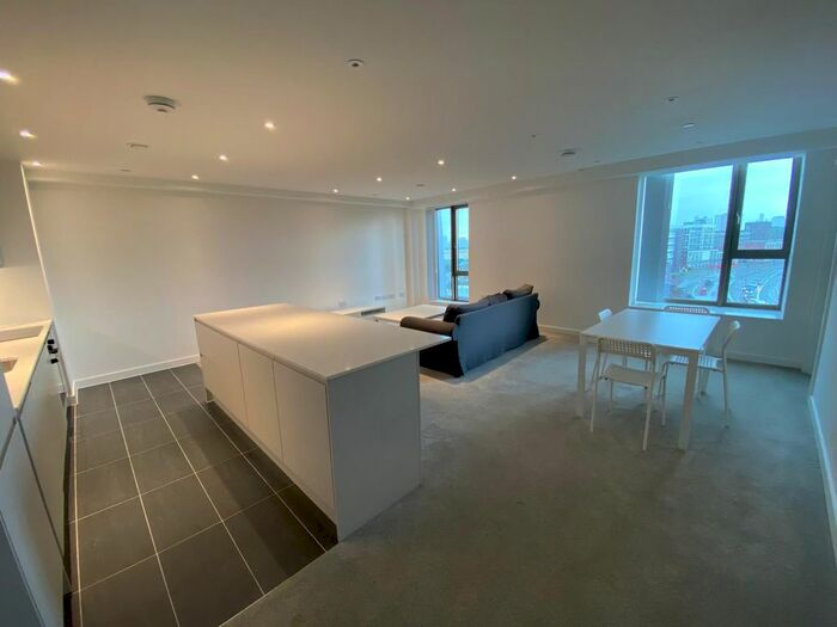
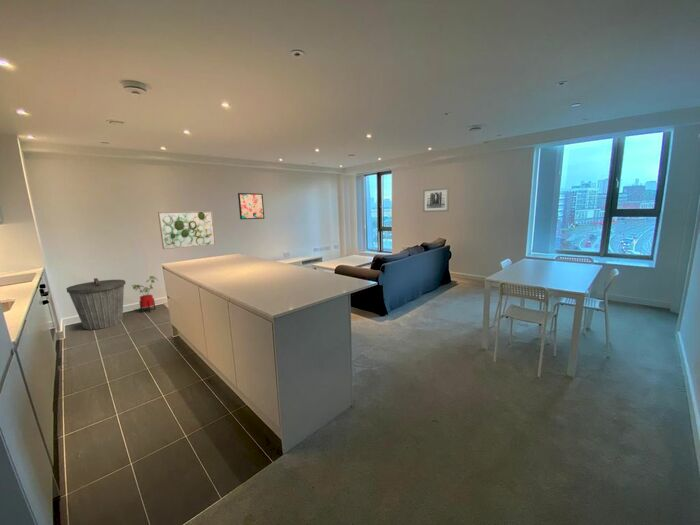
+ wall art (435, 200)
+ wall art (251, 206)
+ house plant (147, 293)
+ trash can (100, 301)
+ wall art (188, 229)
